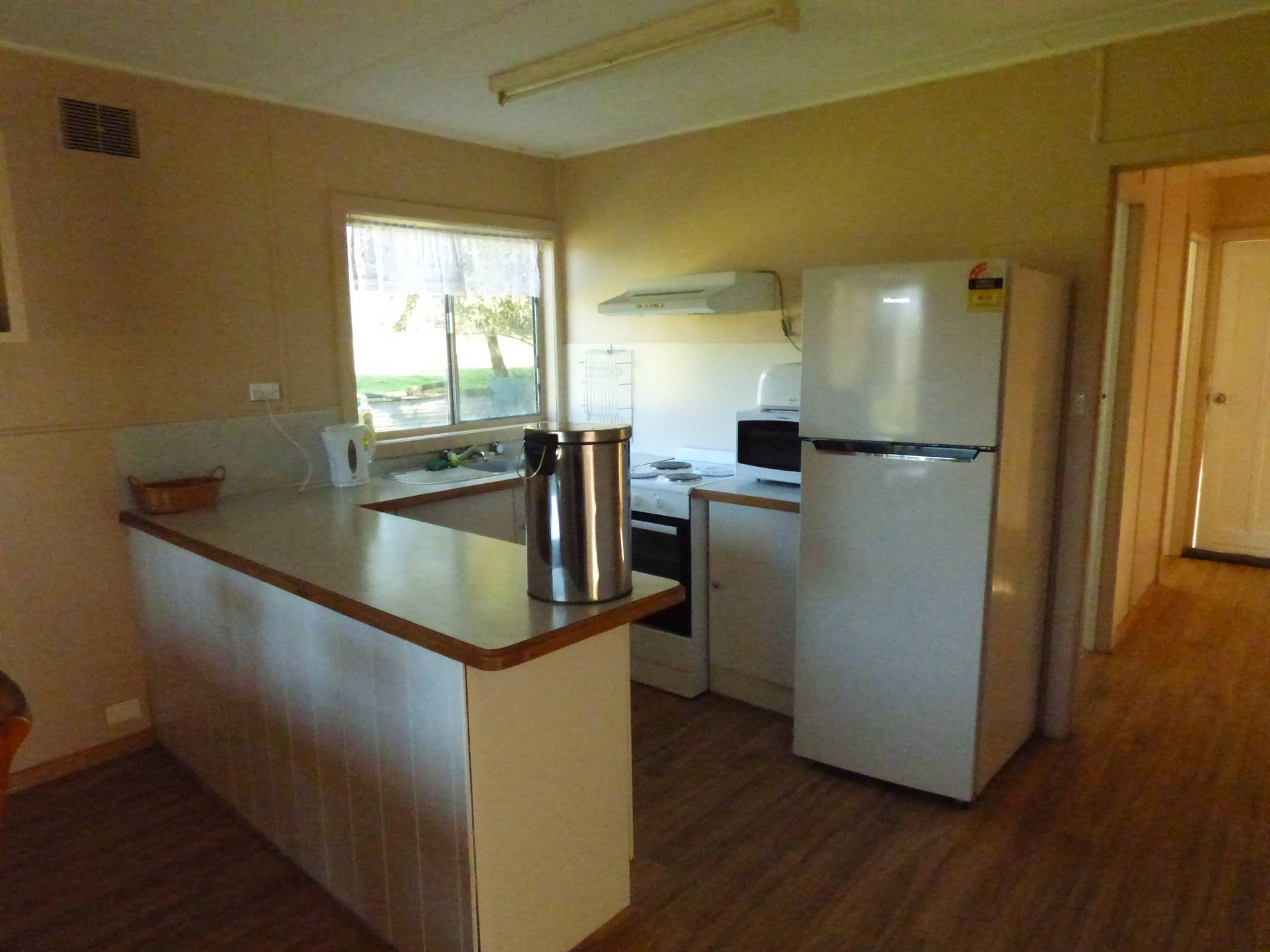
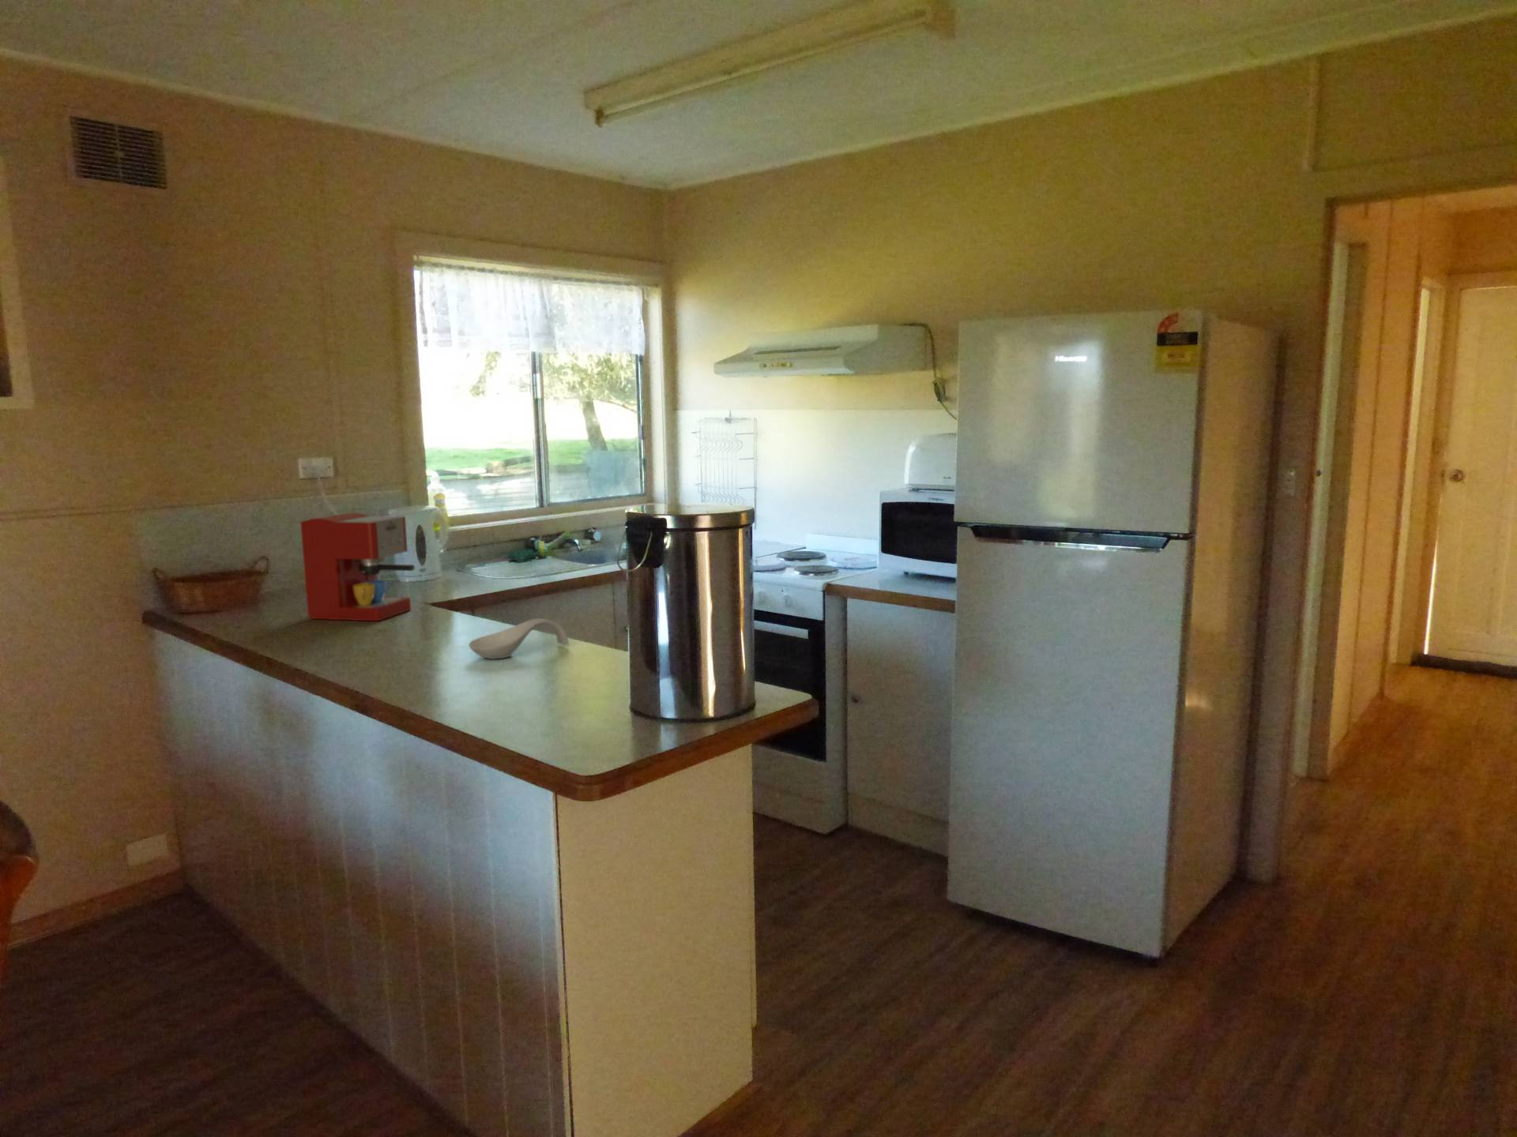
+ spoon rest (518, 638)
+ coffee maker (356, 565)
